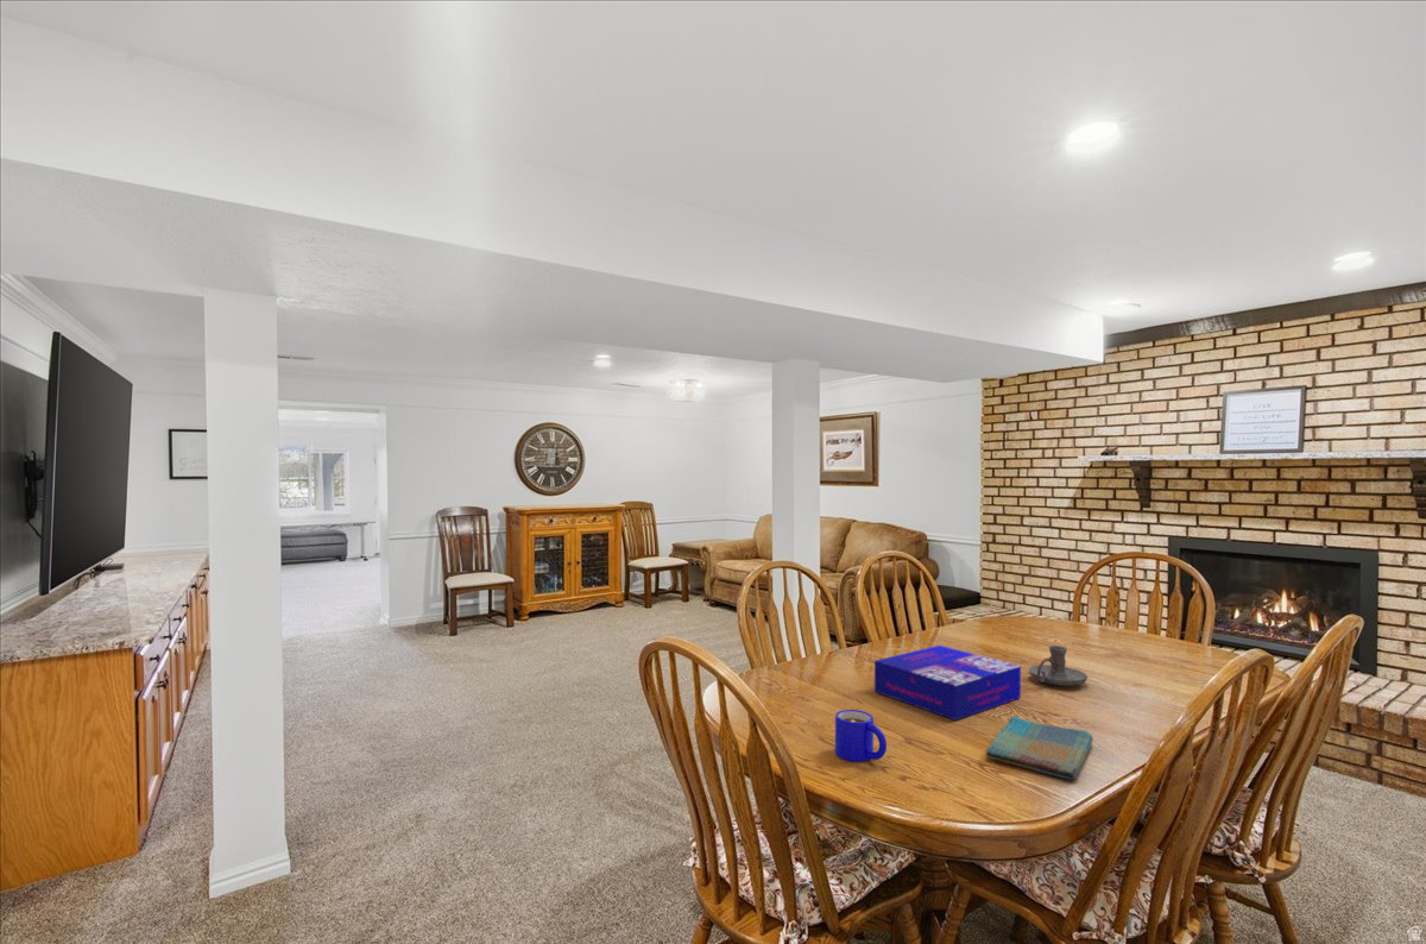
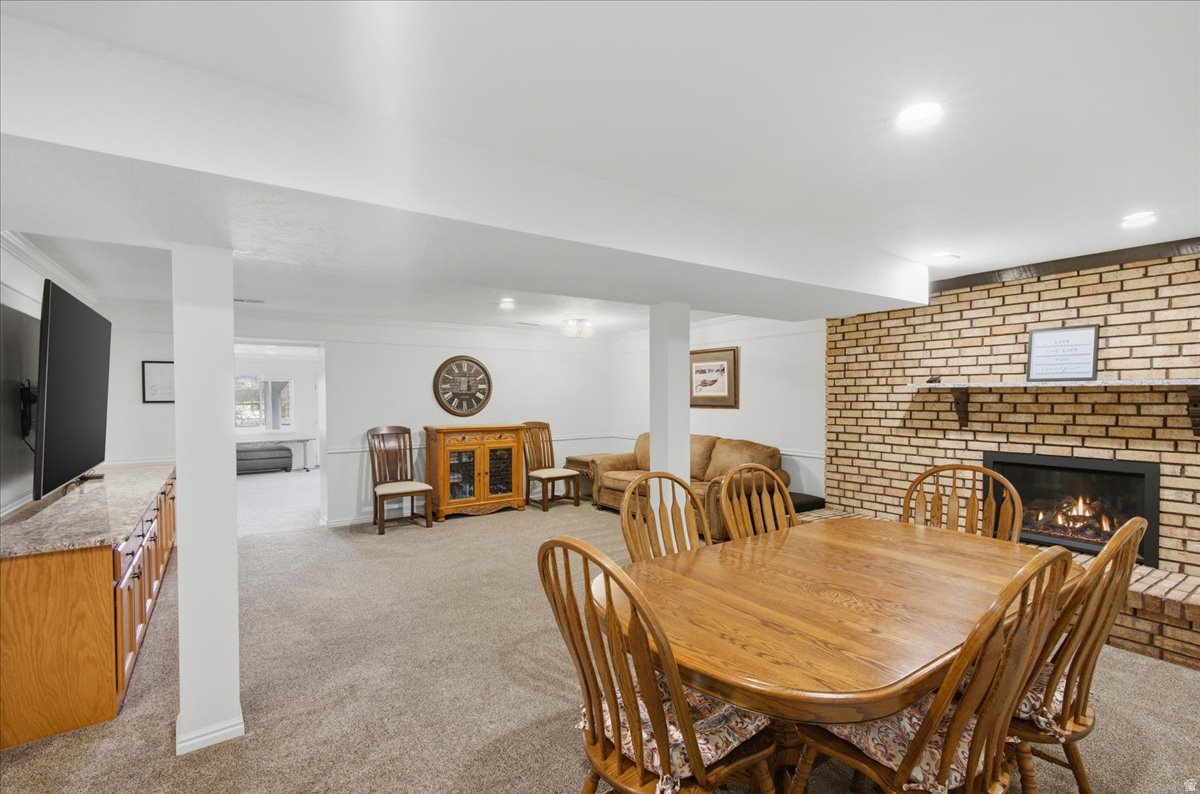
- board game (946, 679)
- dish towel (1040, 744)
- mug (862, 737)
- candle holder (1054, 665)
